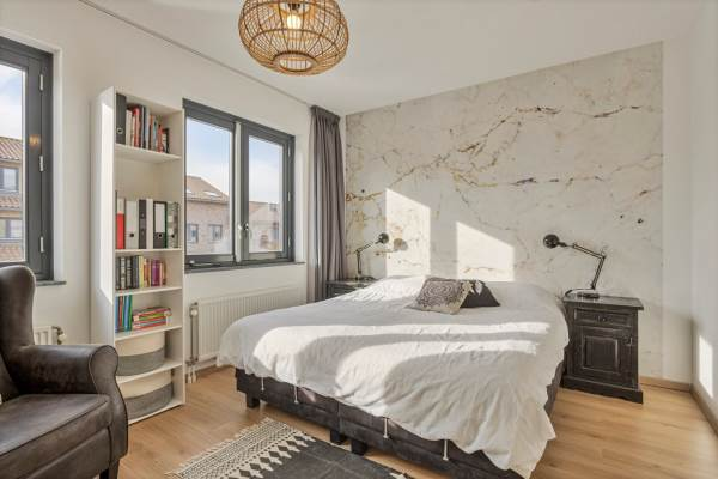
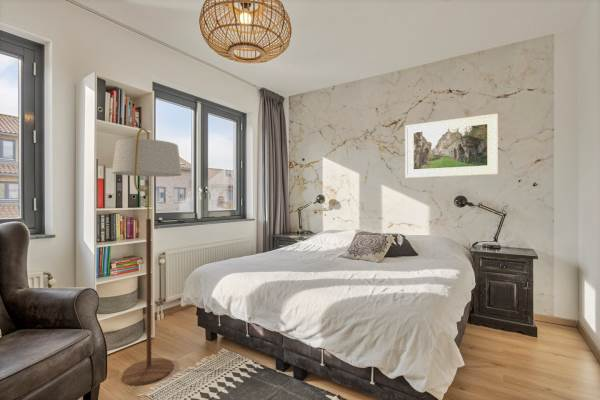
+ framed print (448, 148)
+ floor lamp (147, 252)
